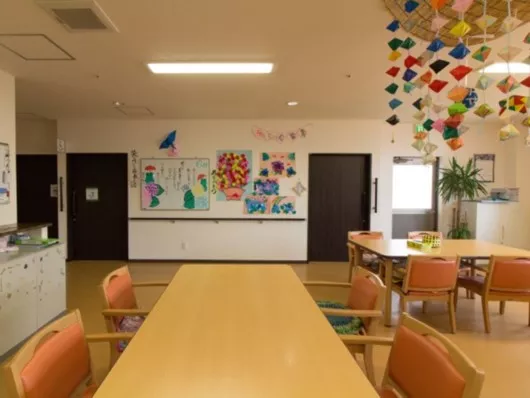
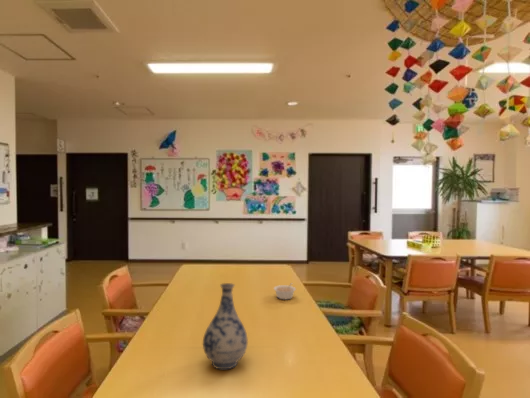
+ legume (284, 291)
+ vase (225, 324)
